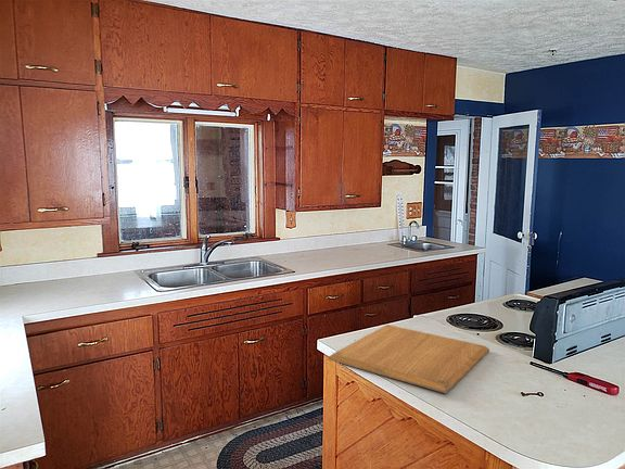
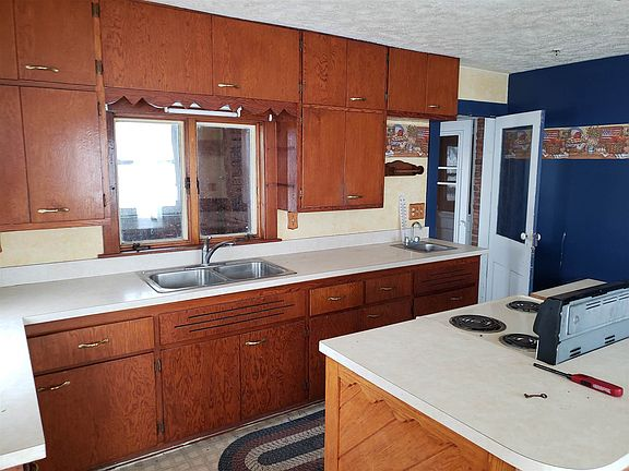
- chopping board (410, 352)
